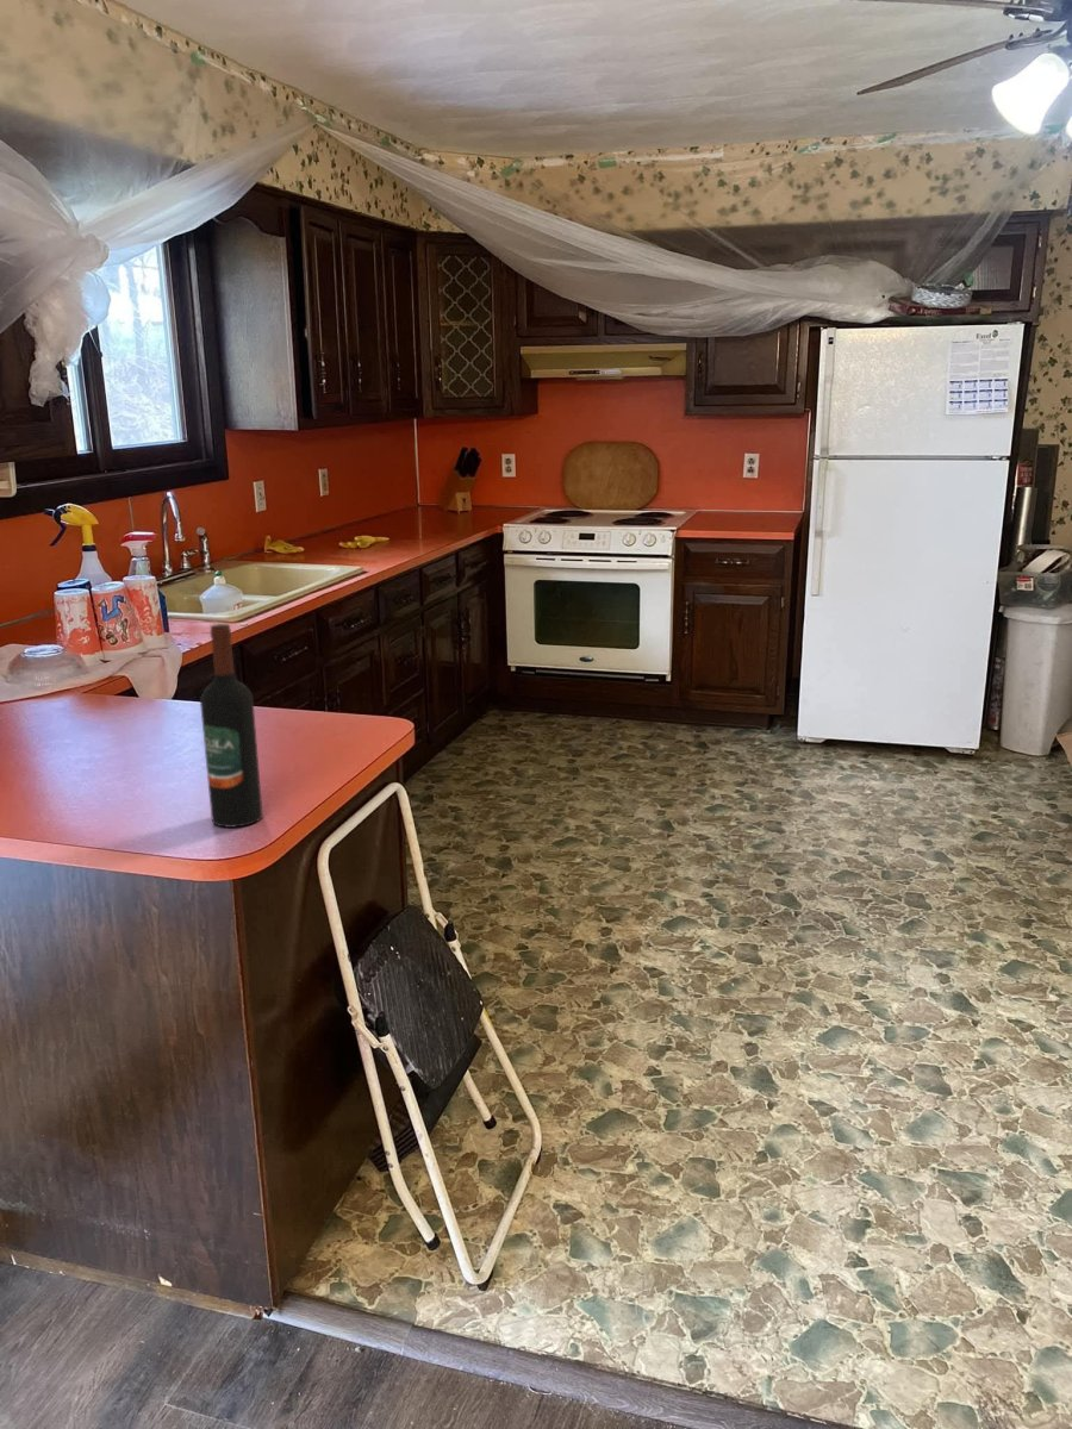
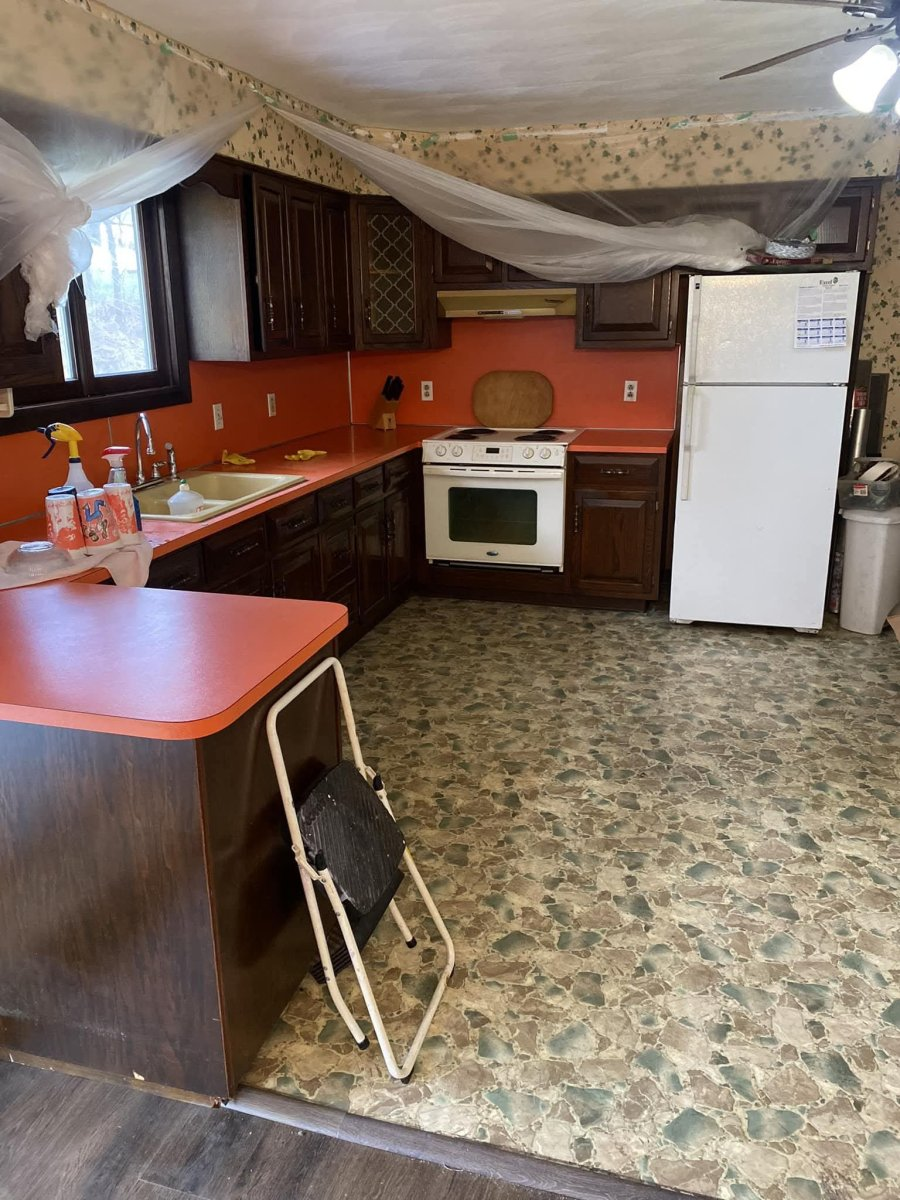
- wine bottle (229, 724)
